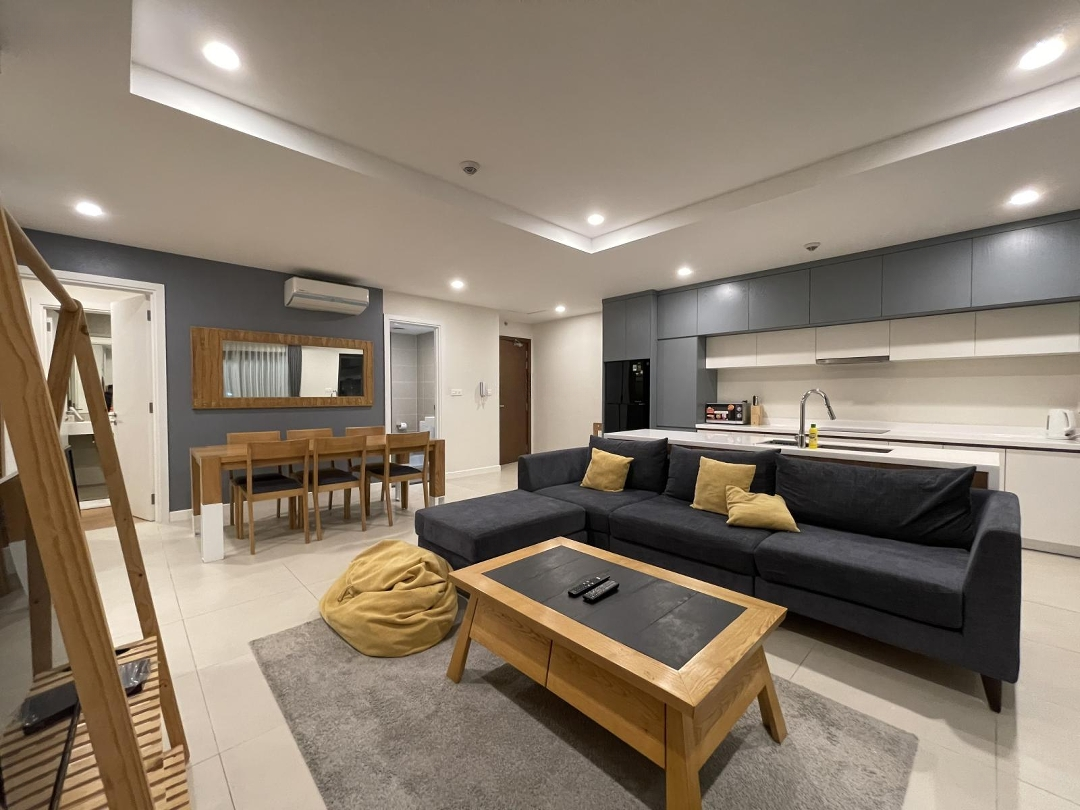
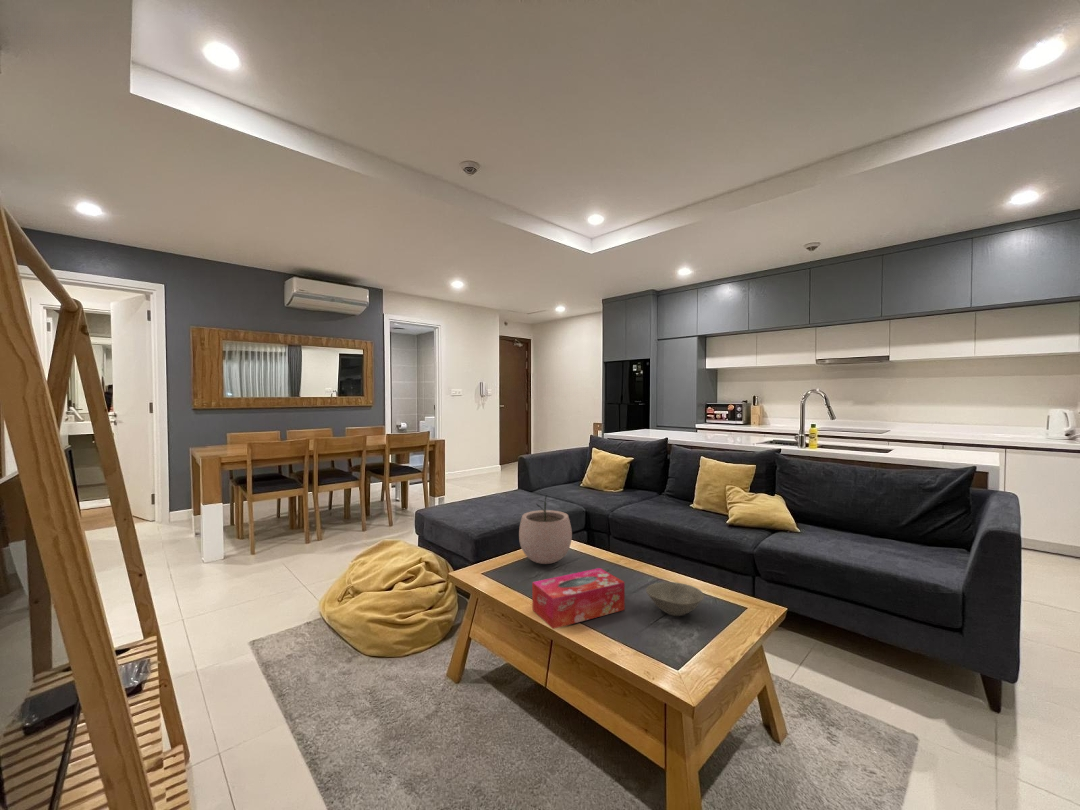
+ tissue box (578, 595)
+ bowl (674, 600)
+ plant pot (545, 528)
